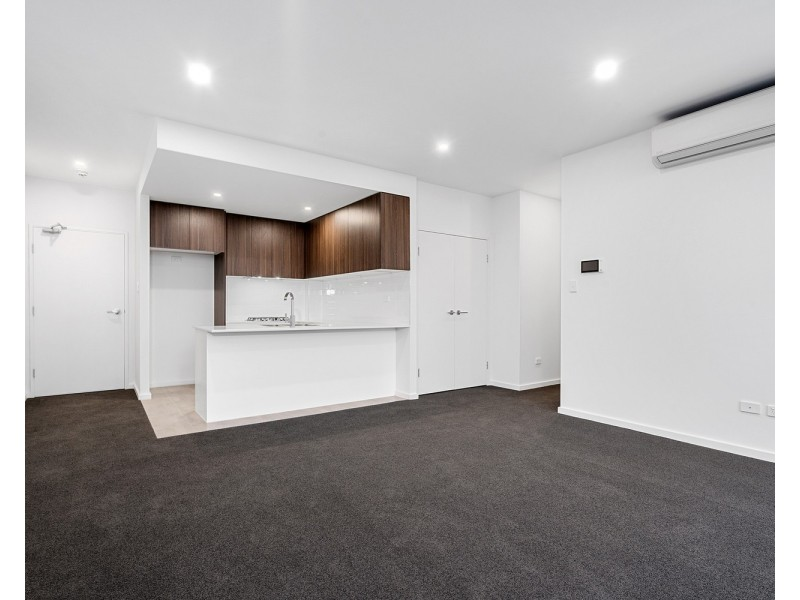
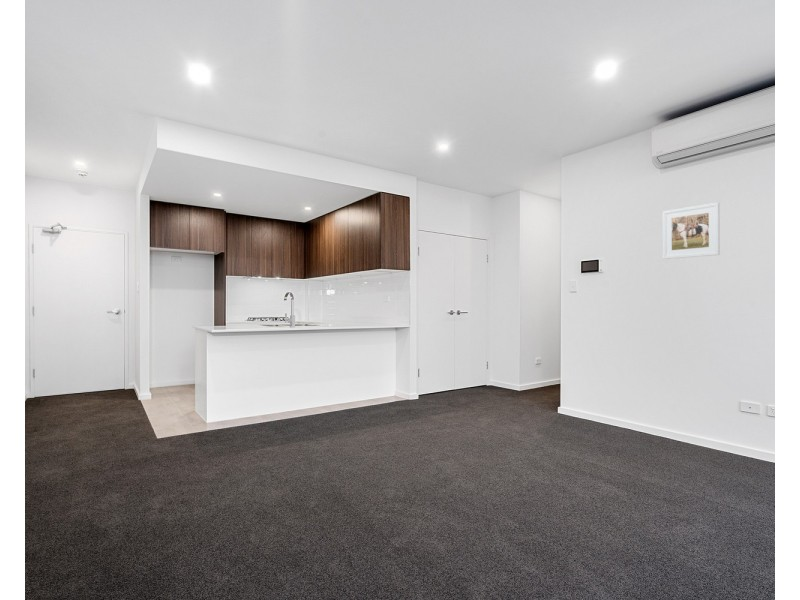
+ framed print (689, 232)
